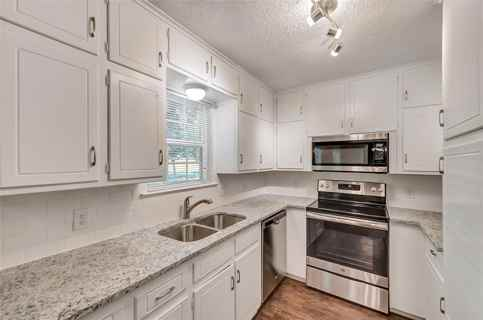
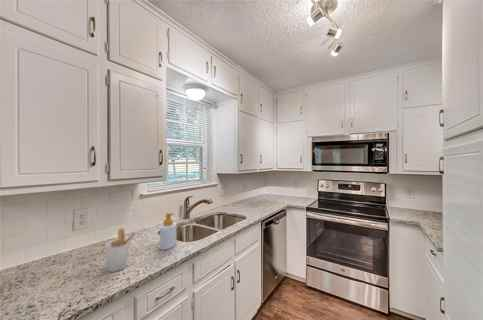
+ utensil holder (122, 249)
+ soap bottle (168, 229)
